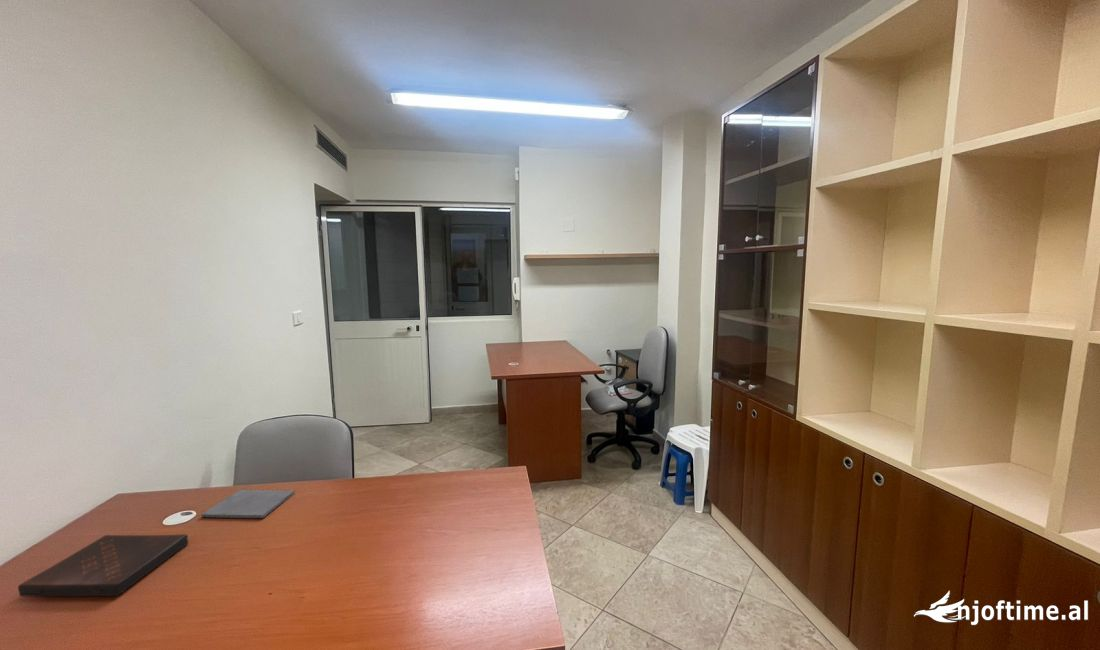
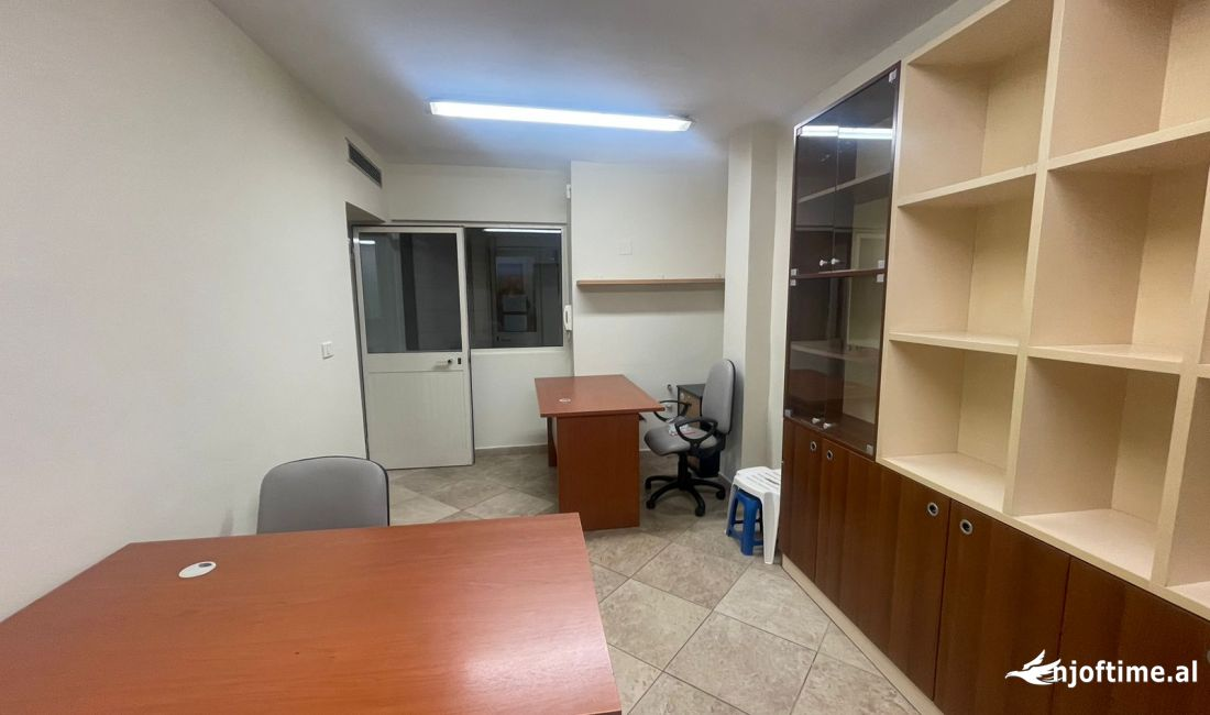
- notepad (250, 503)
- book (110, 563)
